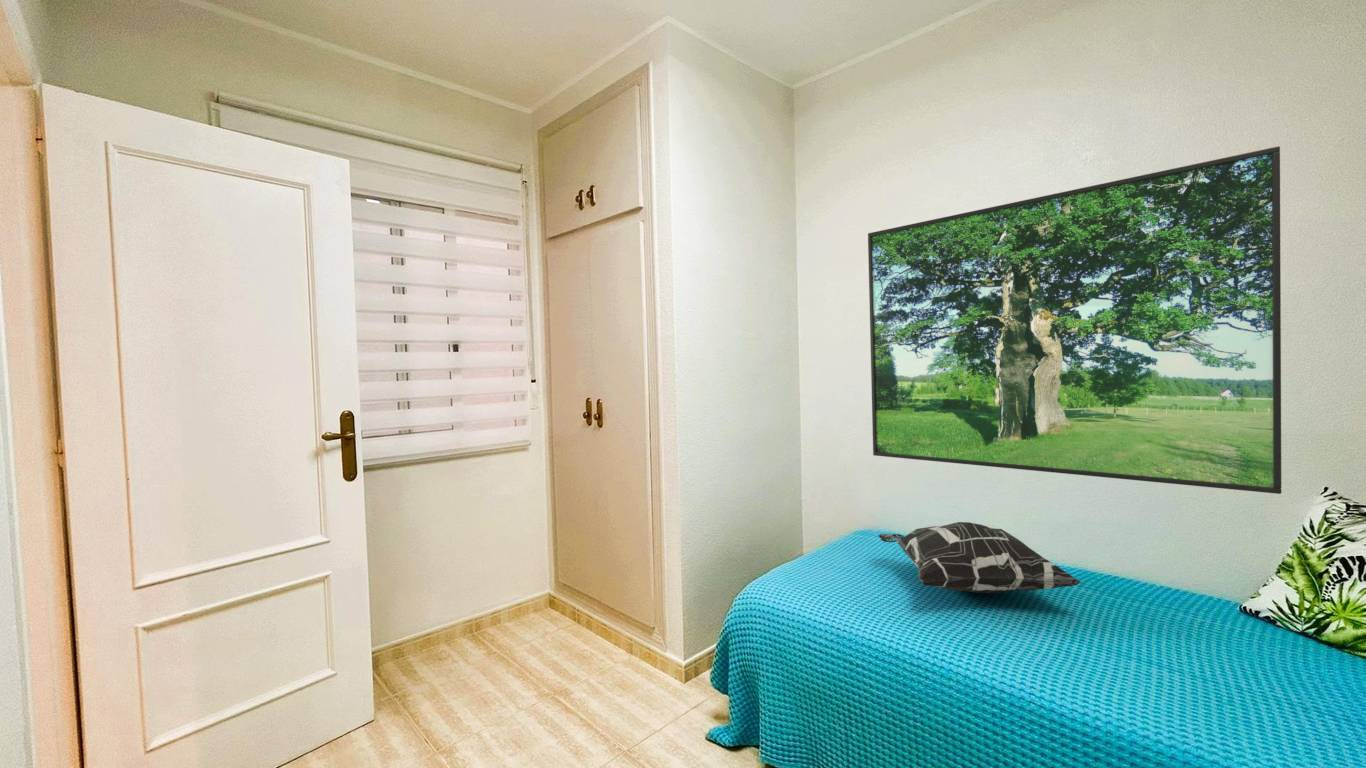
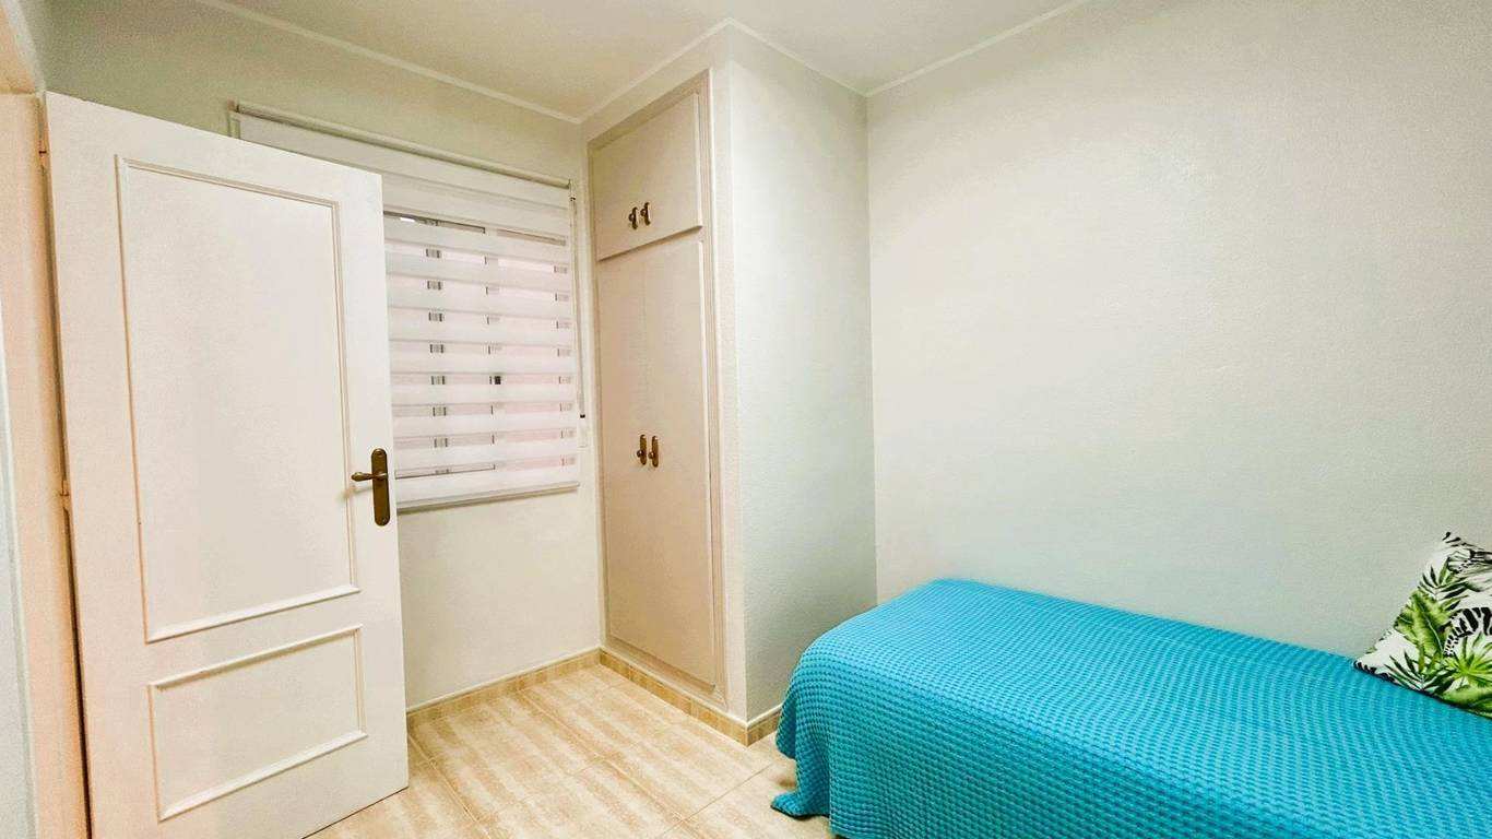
- decorative pillow (965, 555)
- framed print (1031, 335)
